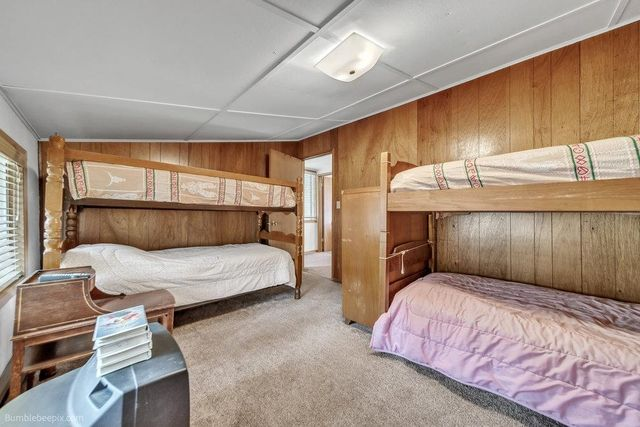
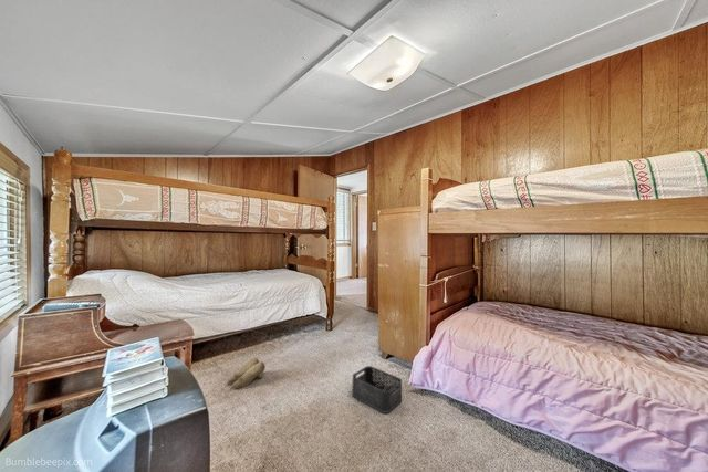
+ storage bin (376, 387)
+ slippers (246, 371)
